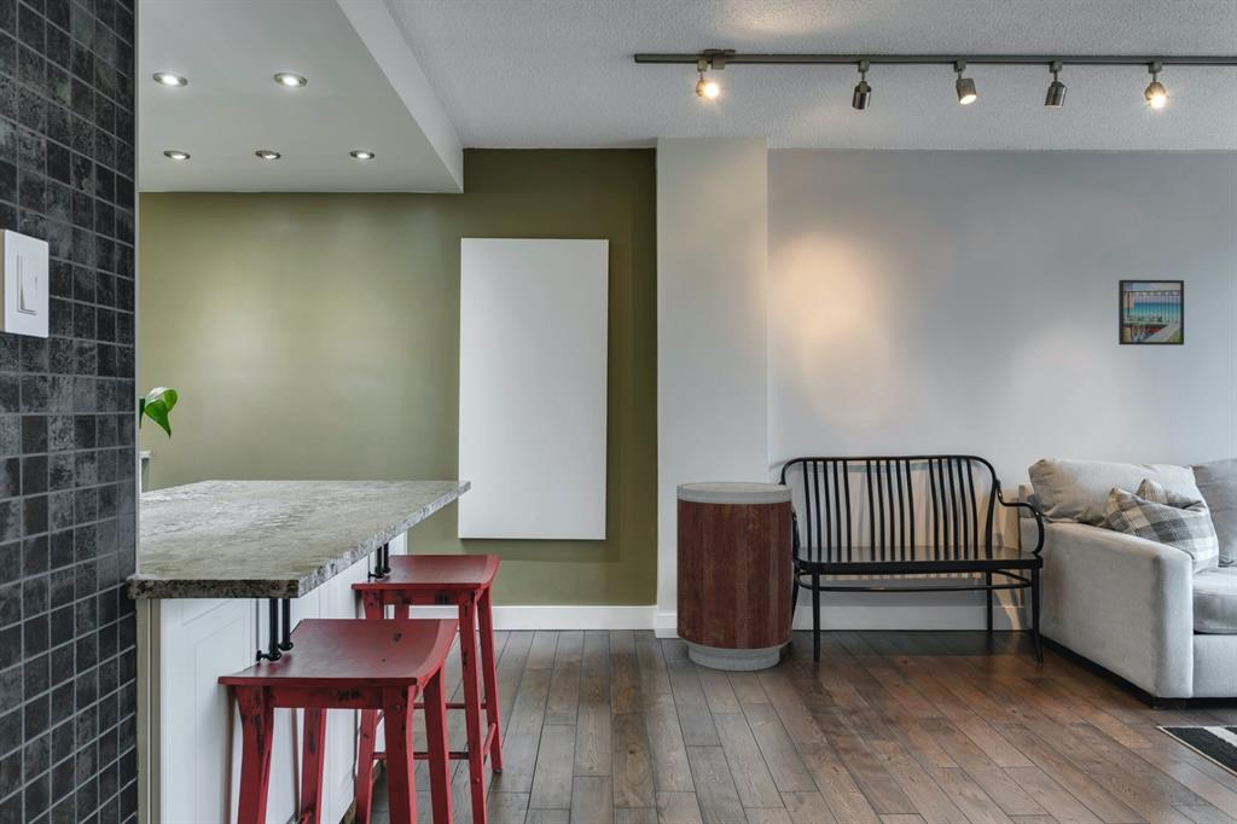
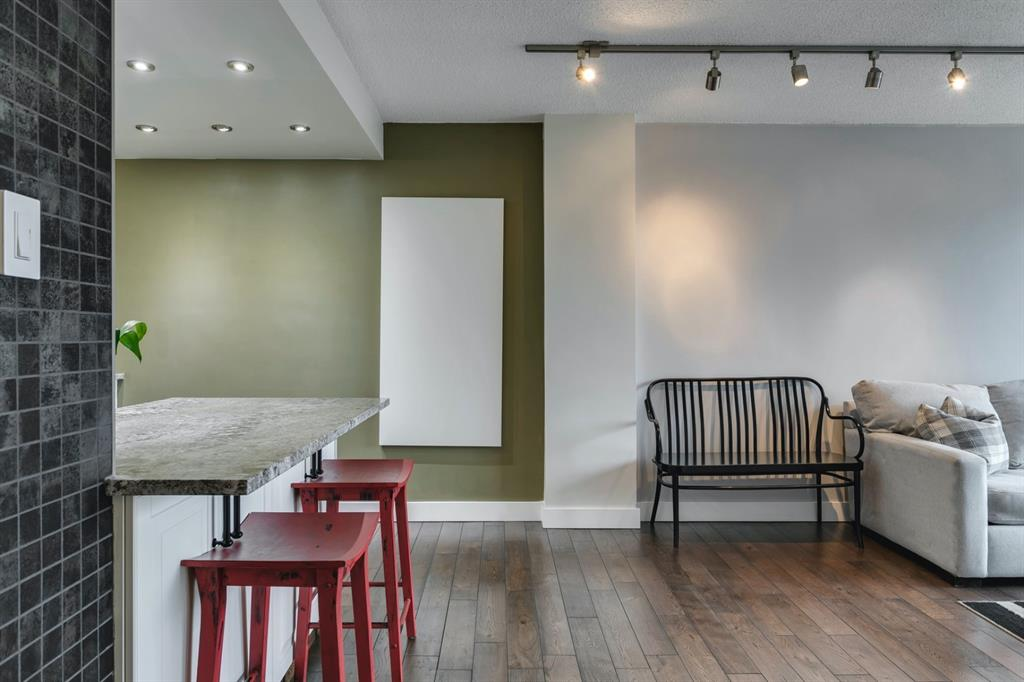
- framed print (1151, 312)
- trash can (733, 571)
